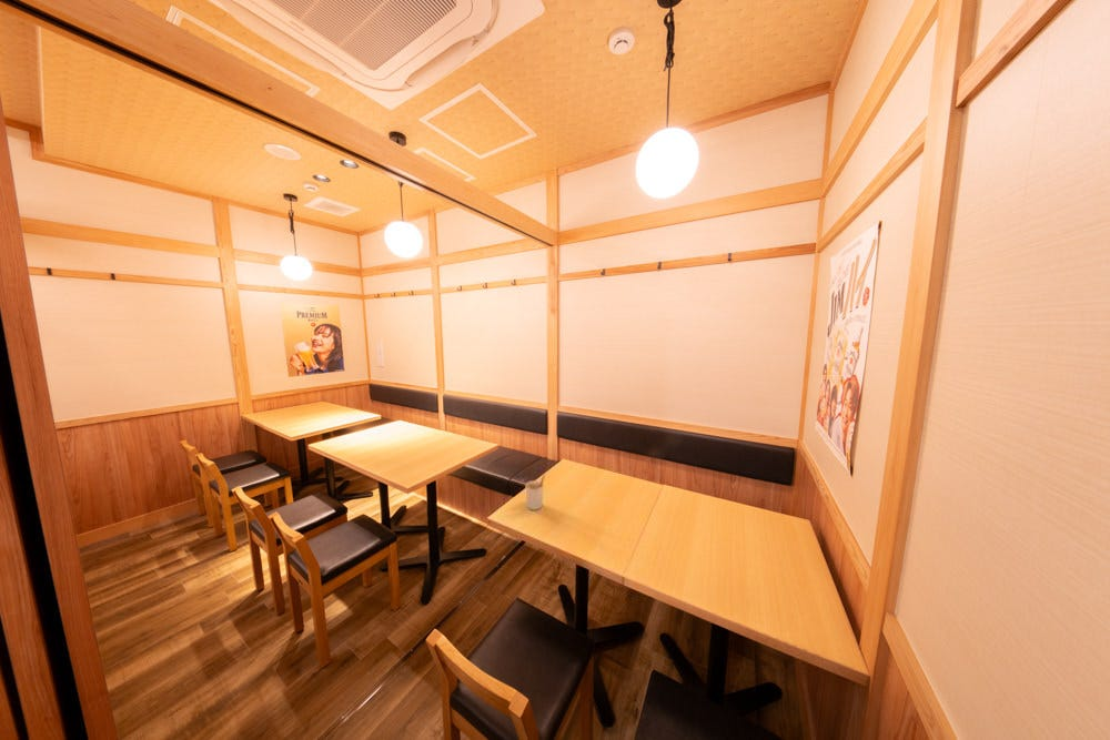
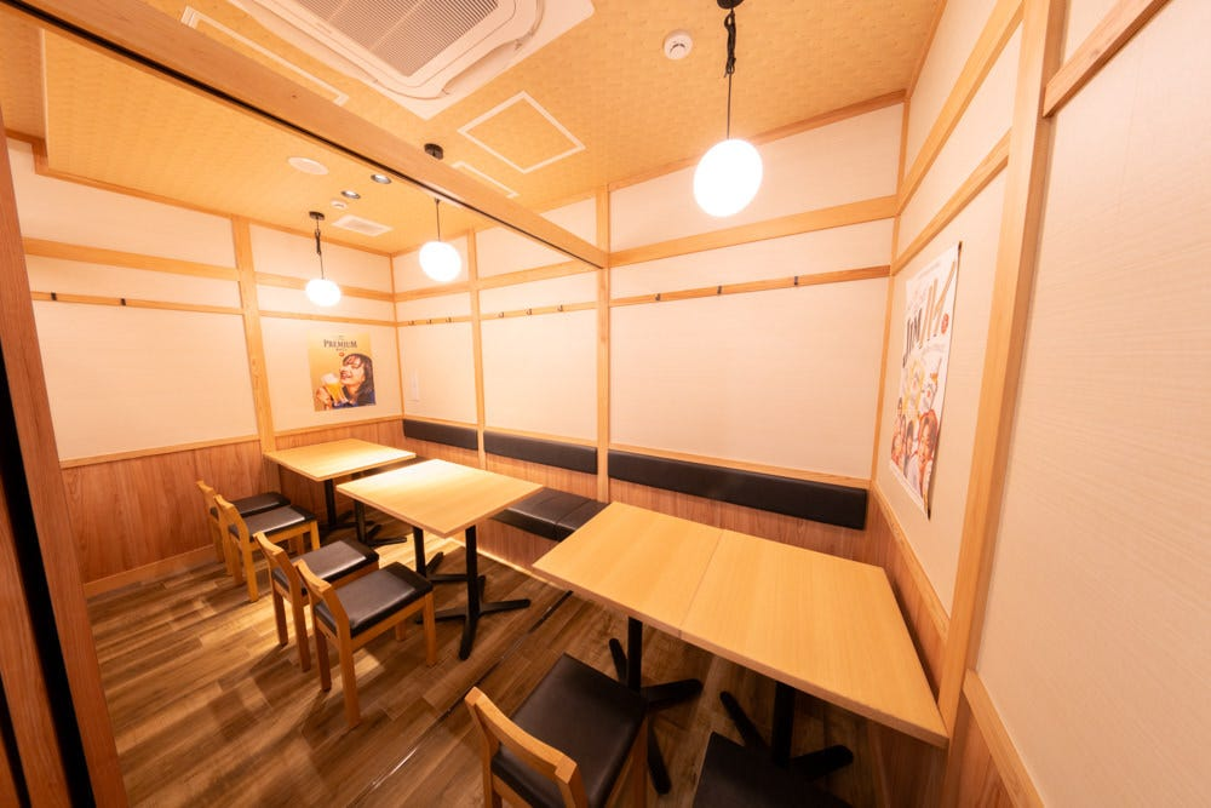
- utensil holder (534, 491)
